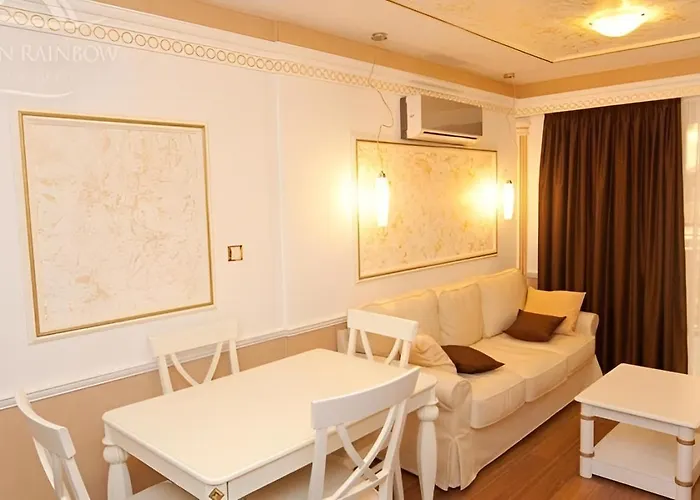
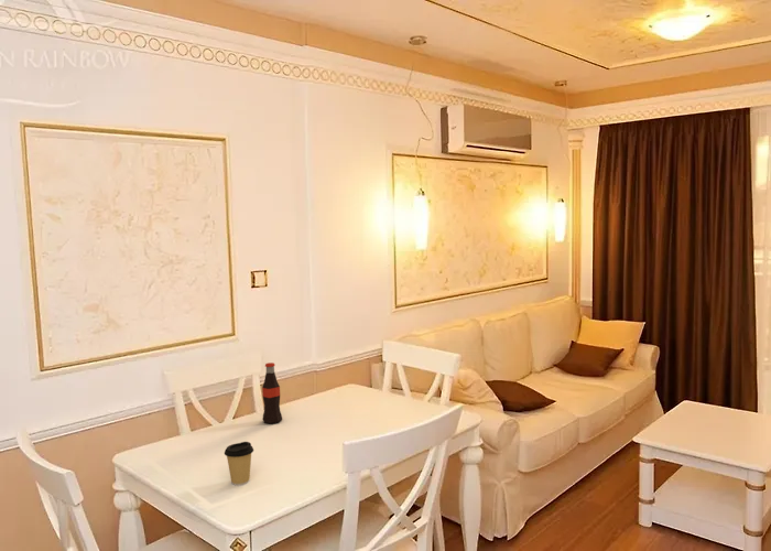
+ bottle (271, 391)
+ coffee cup (239, 464)
